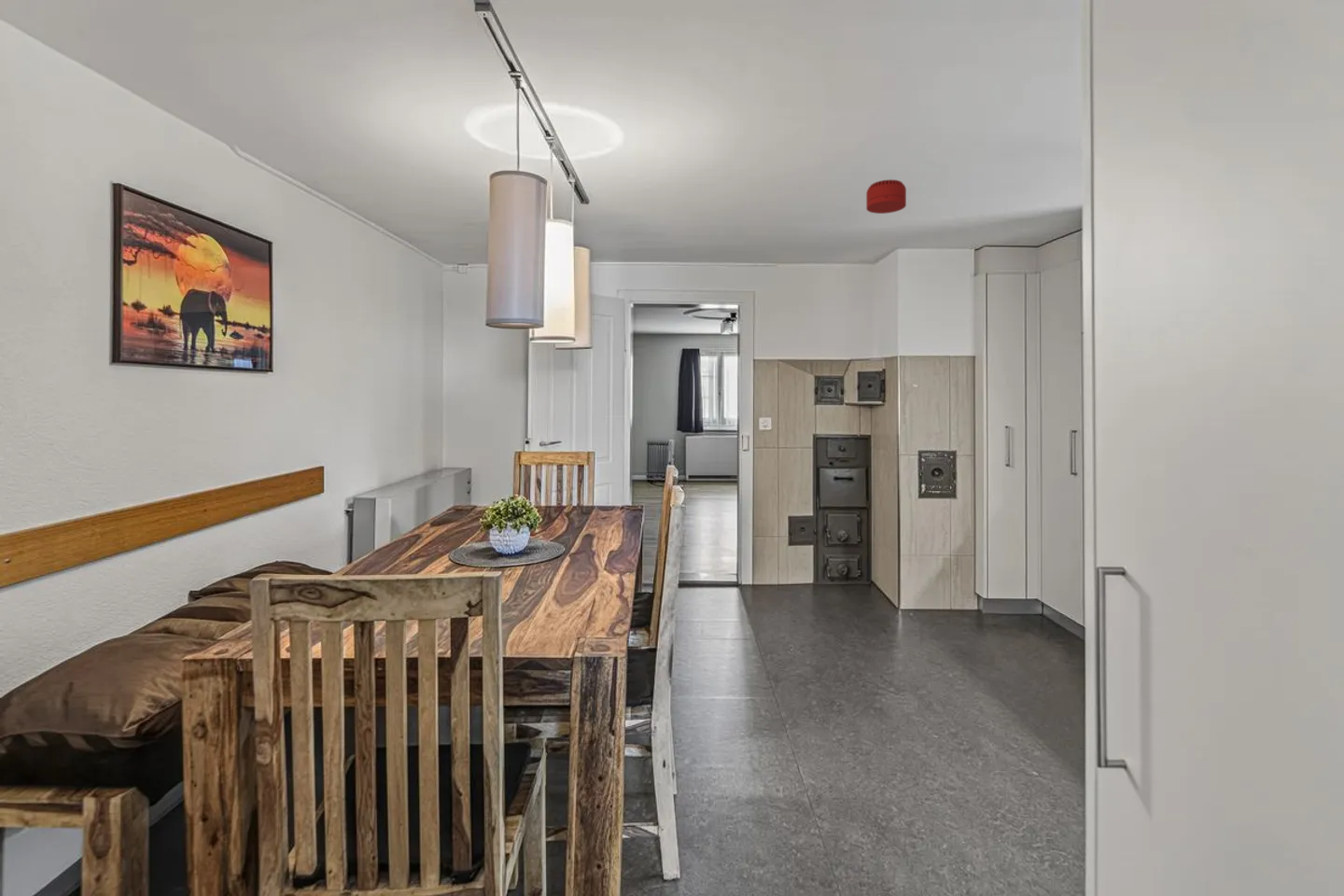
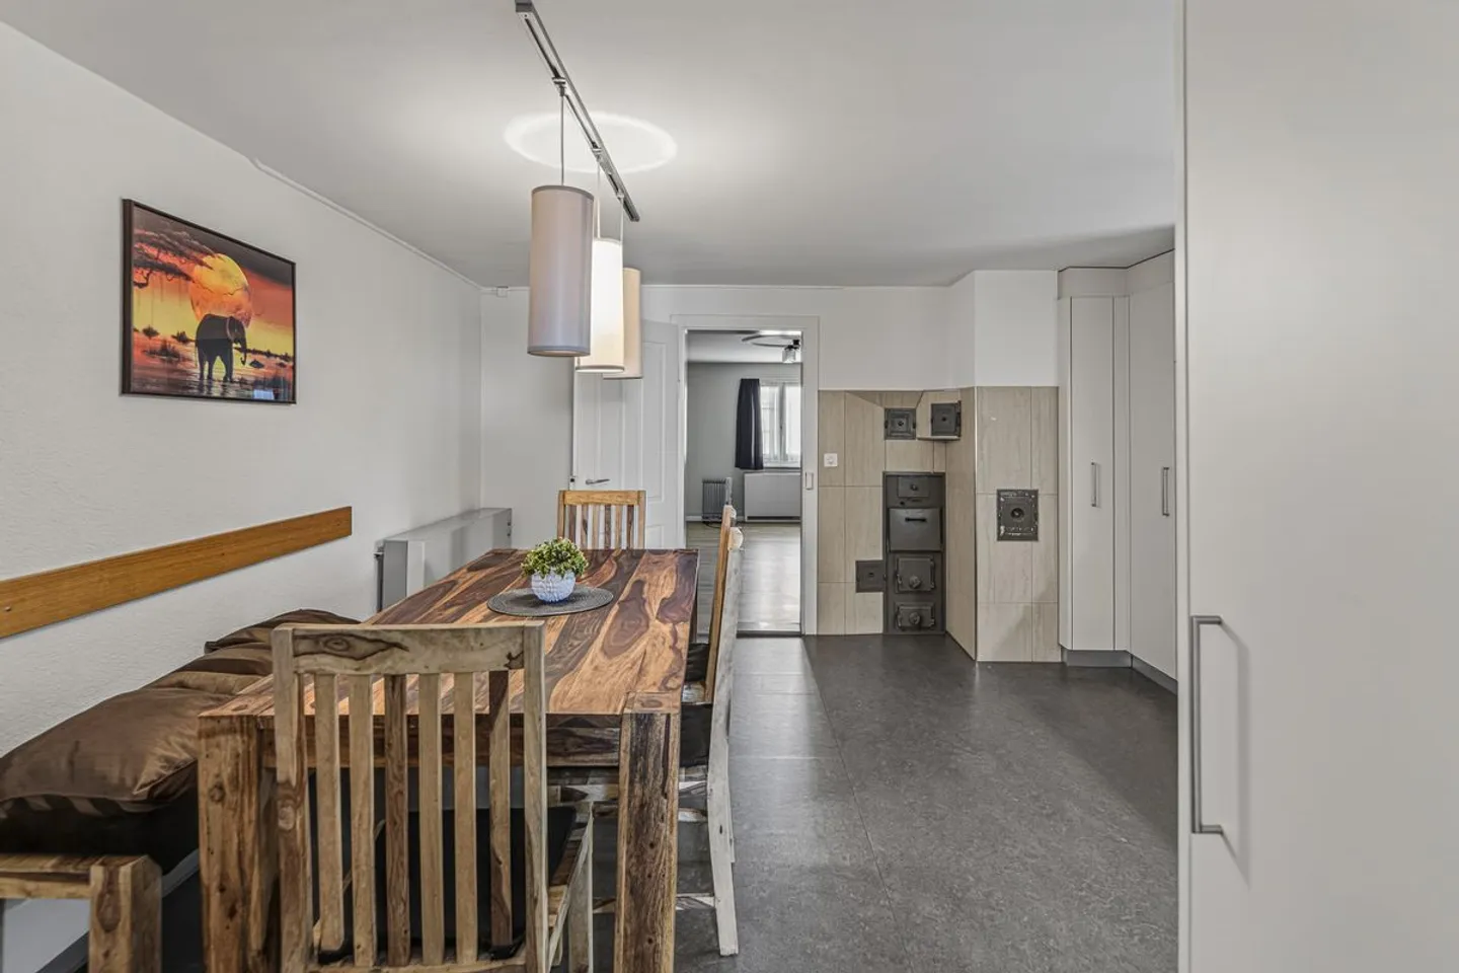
- smoke detector (886, 196)
